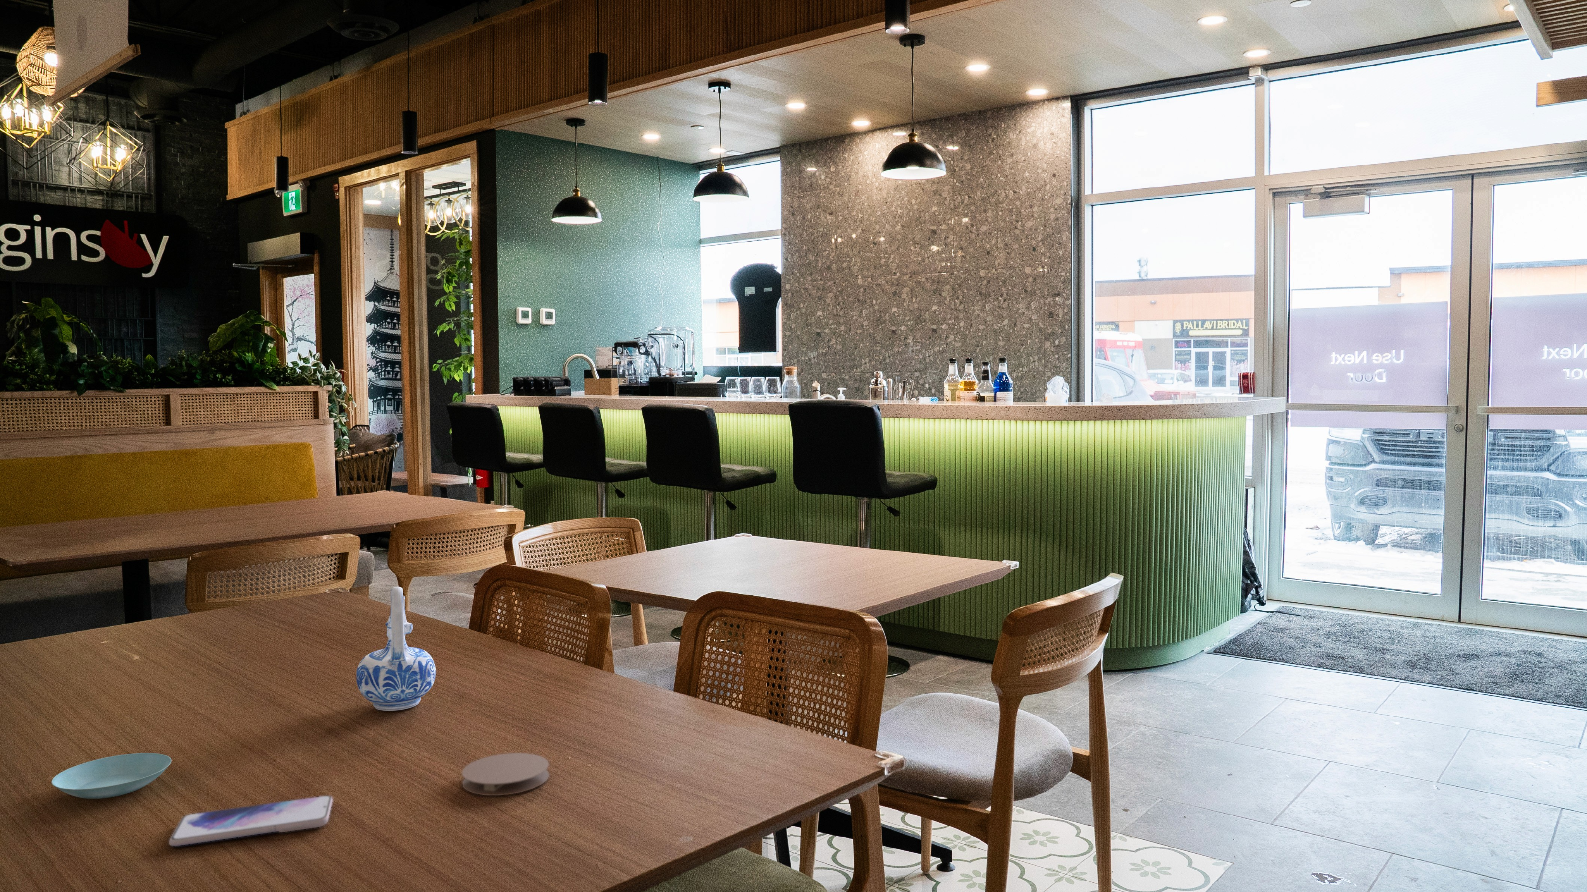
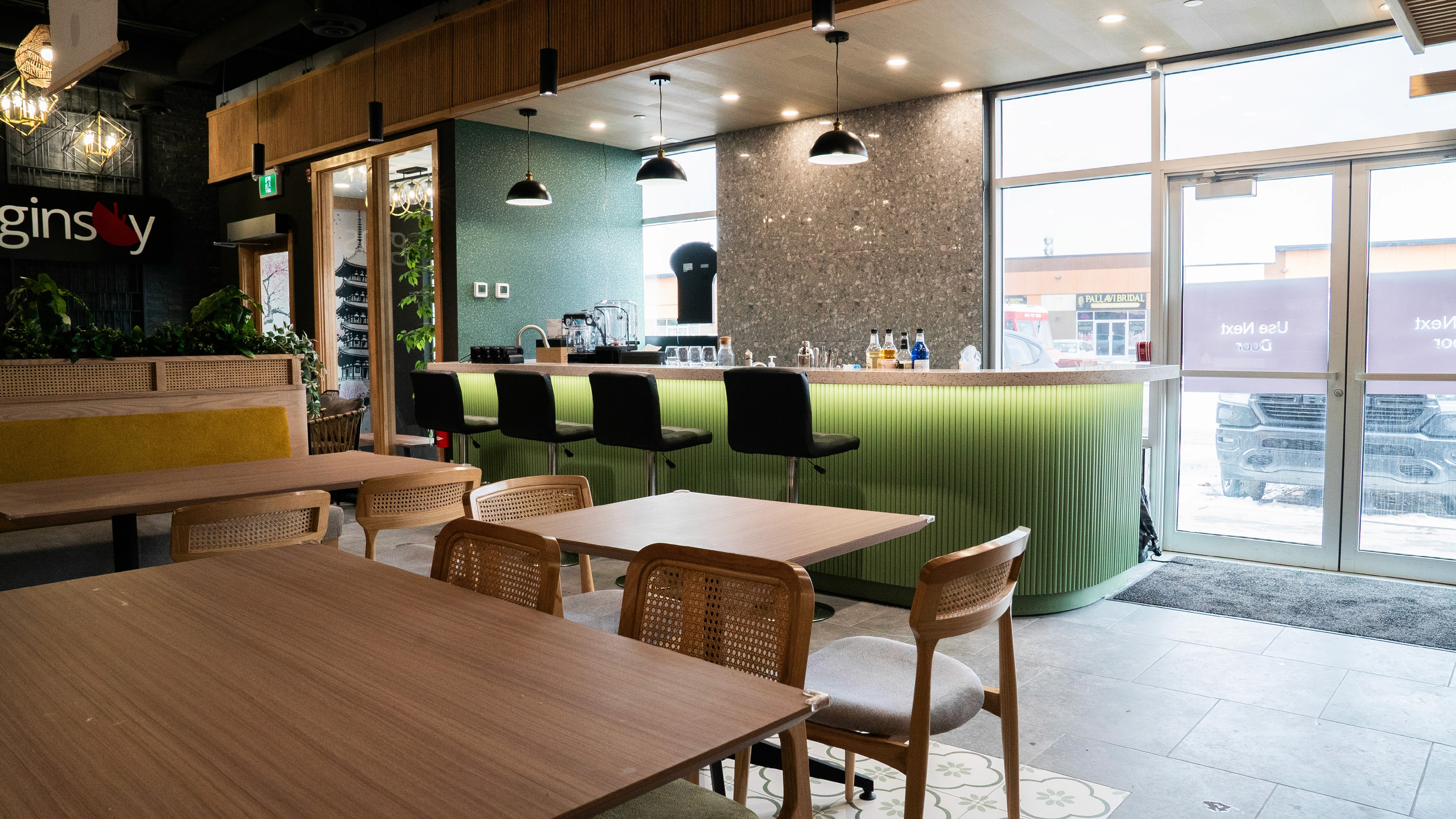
- smartphone (254, 820)
- saucer (113, 779)
- ceramic pitcher (396, 644)
- coaster (506, 773)
